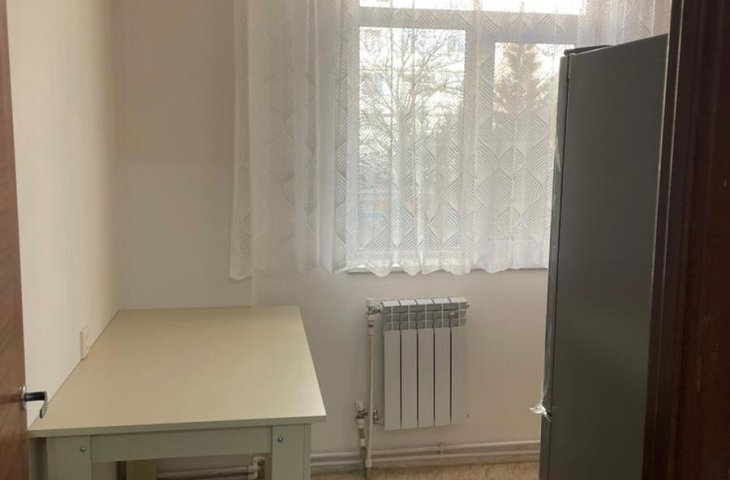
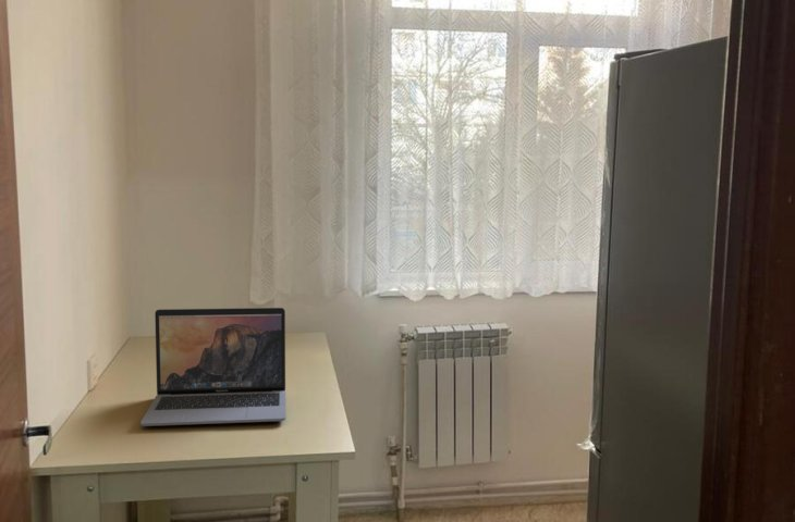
+ laptop (217, 363)
